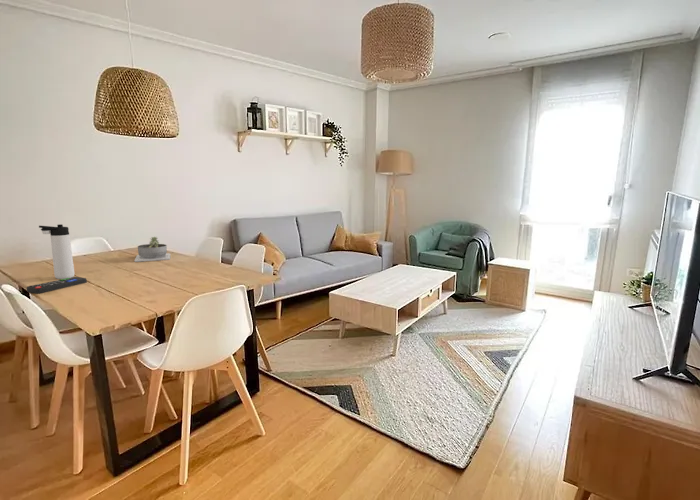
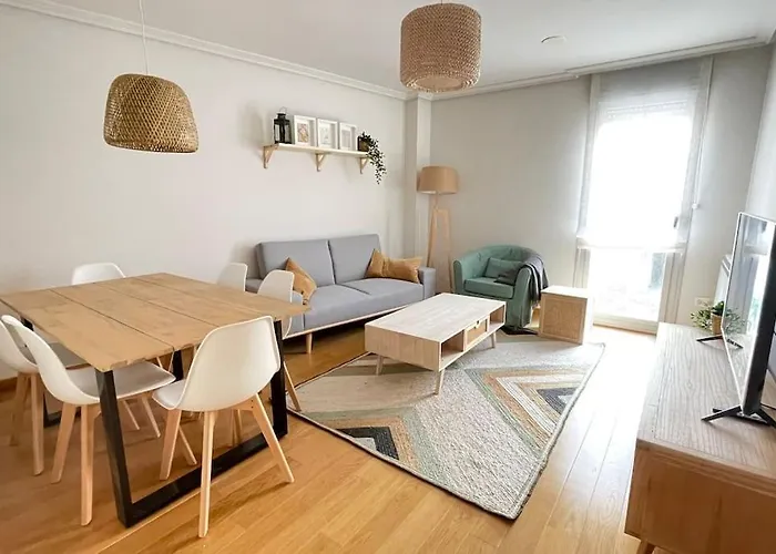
- thermos bottle (57, 251)
- remote control (58, 284)
- succulent planter (152, 247)
